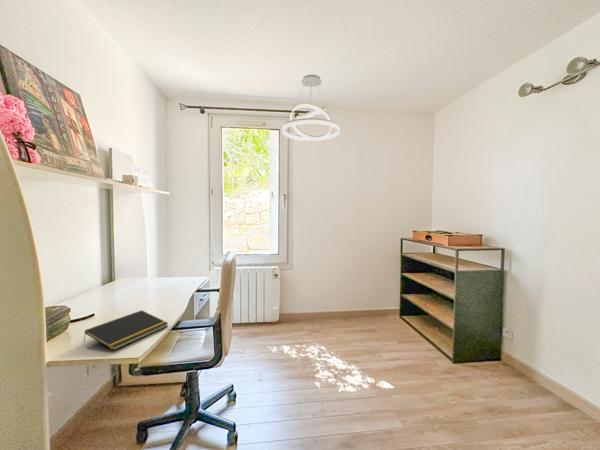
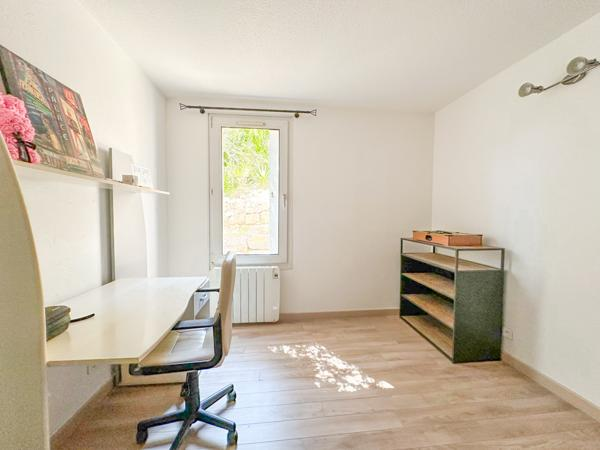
- pendant light (311, 107)
- notepad (129, 327)
